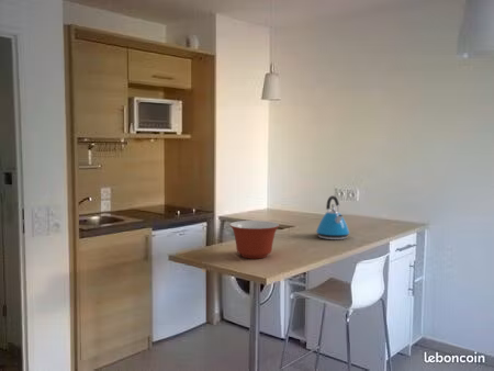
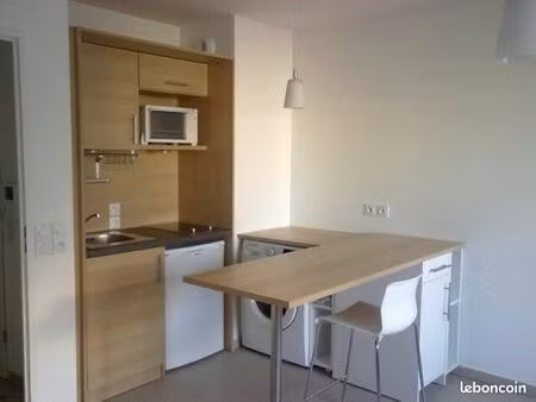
- kettle (332, 216)
- mixing bowl (254, 239)
